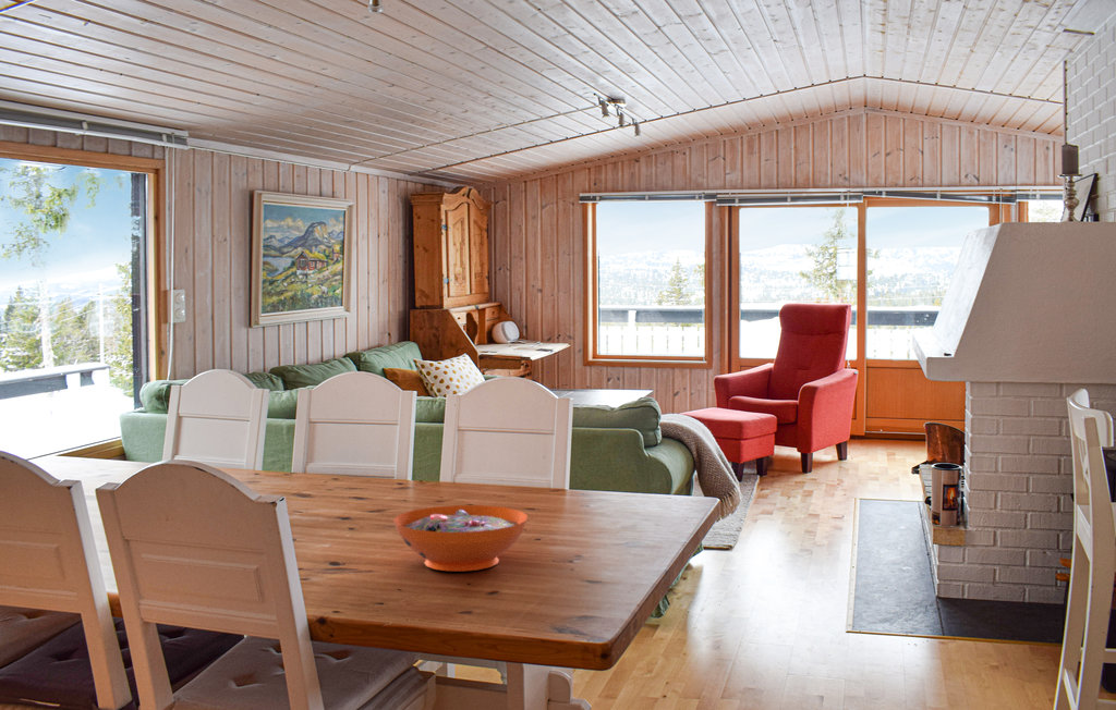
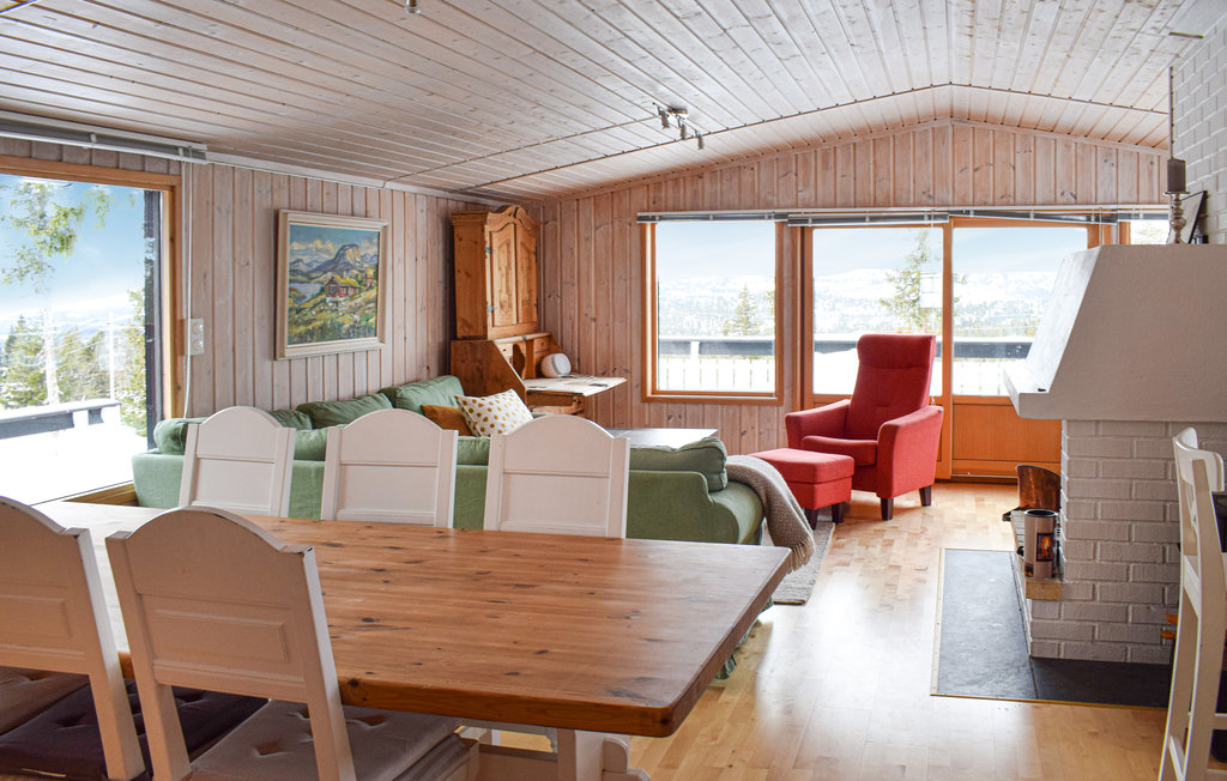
- decorative bowl (461, 539)
